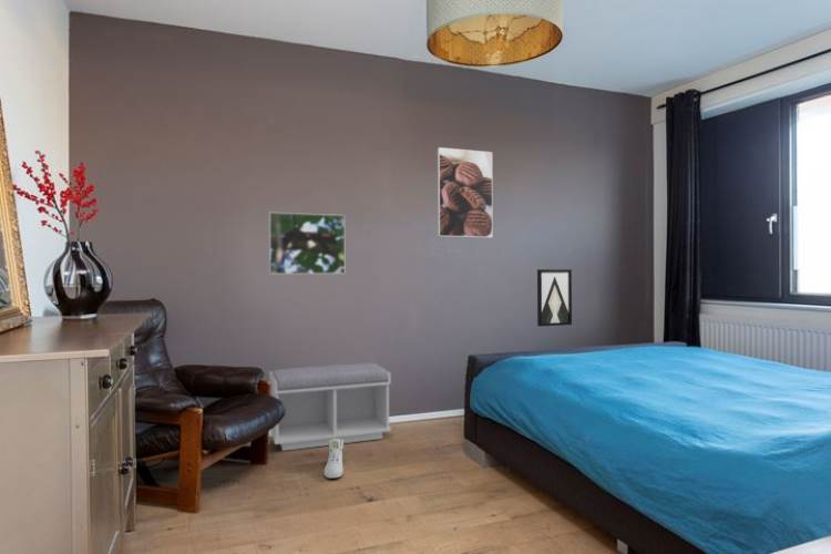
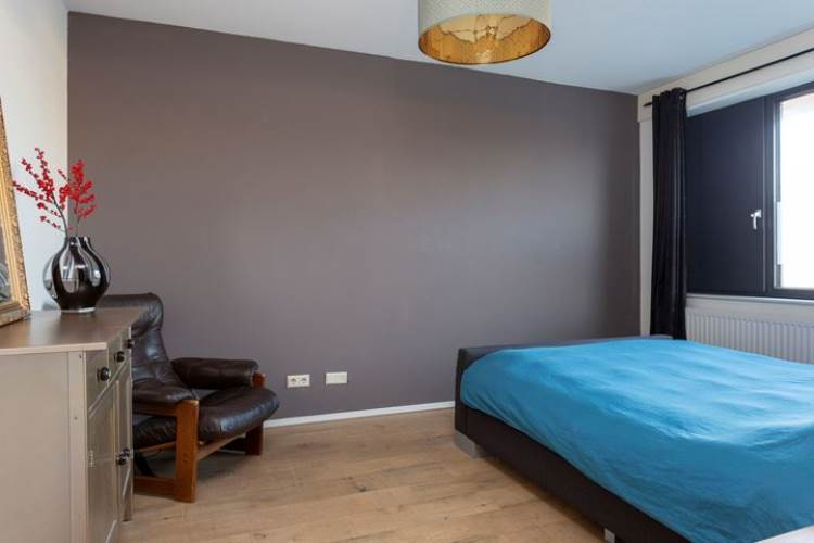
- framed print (307, 244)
- wall art (554, 297)
- sneaker (334, 455)
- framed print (465, 193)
- bench (329, 402)
